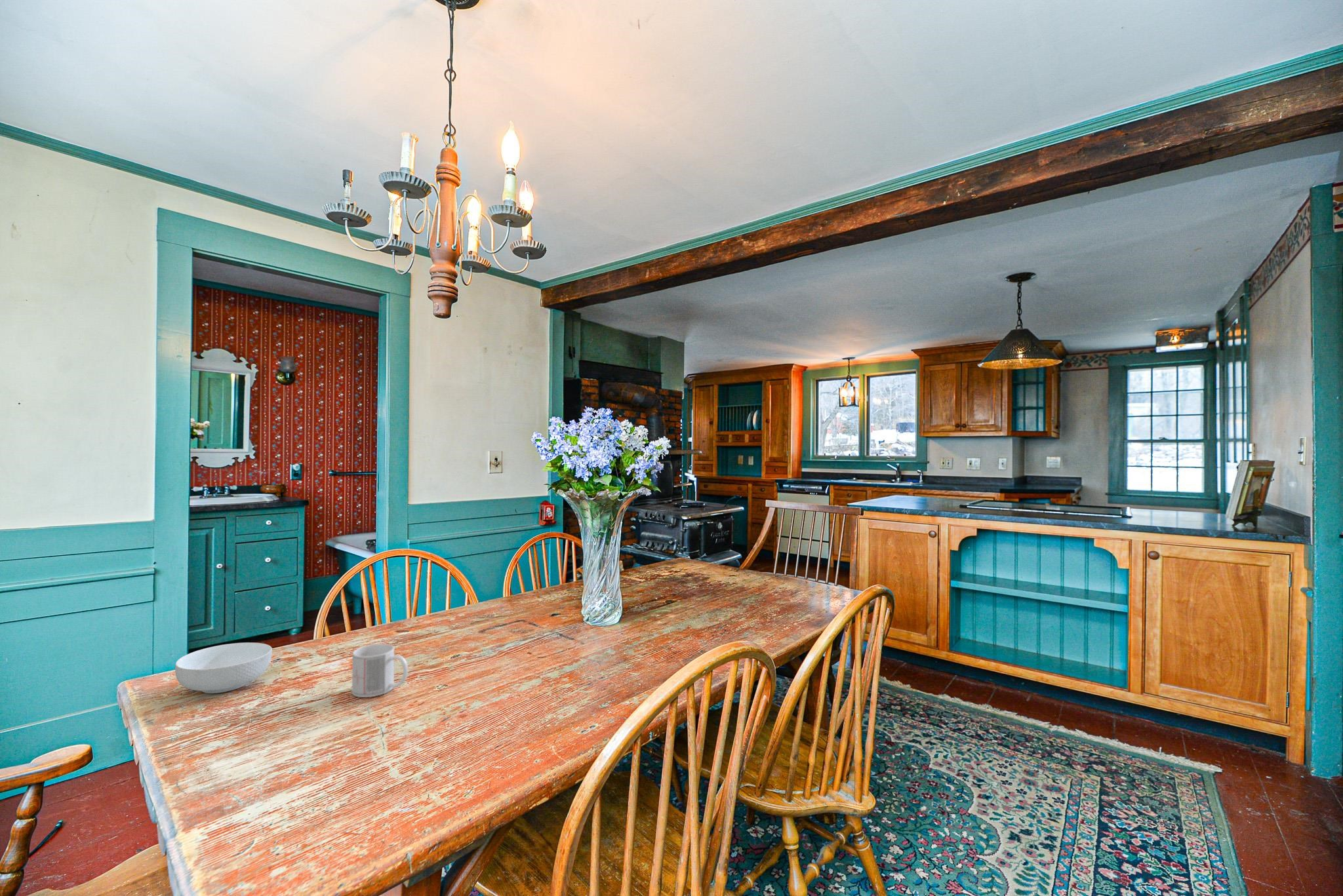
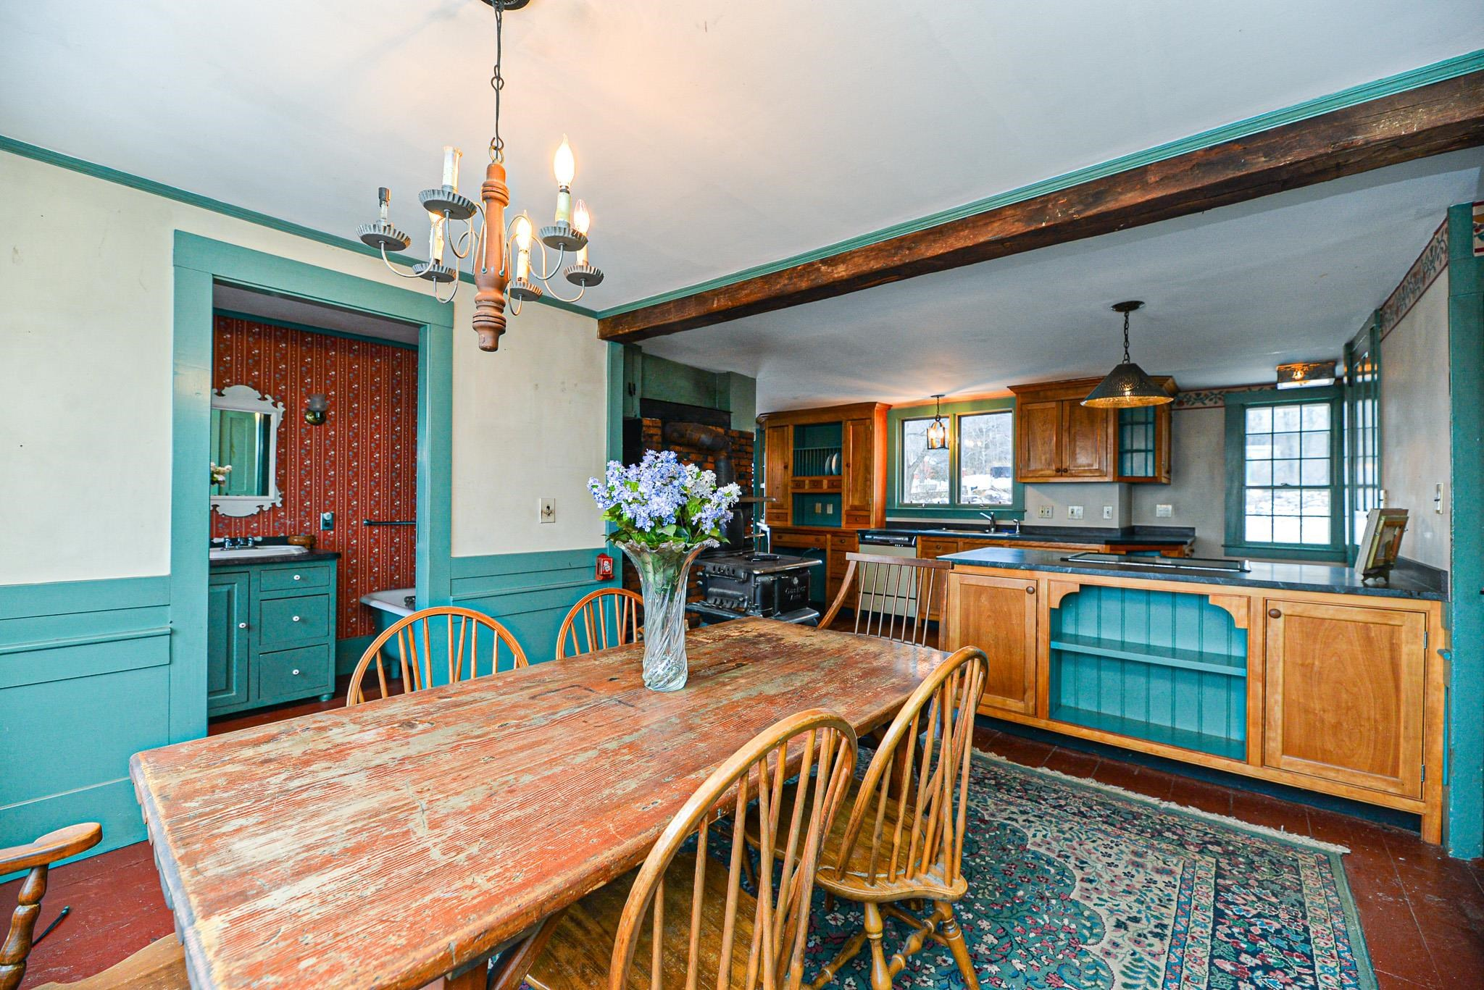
- mug (381, 670)
- cereal bowl (225, 670)
